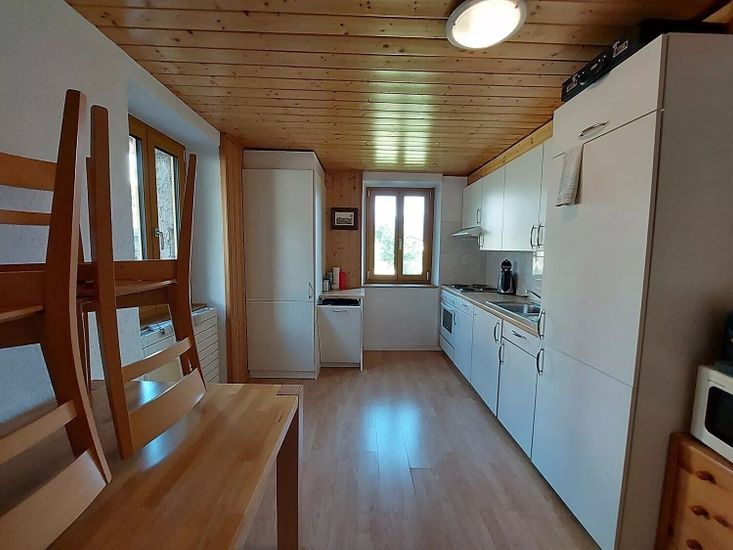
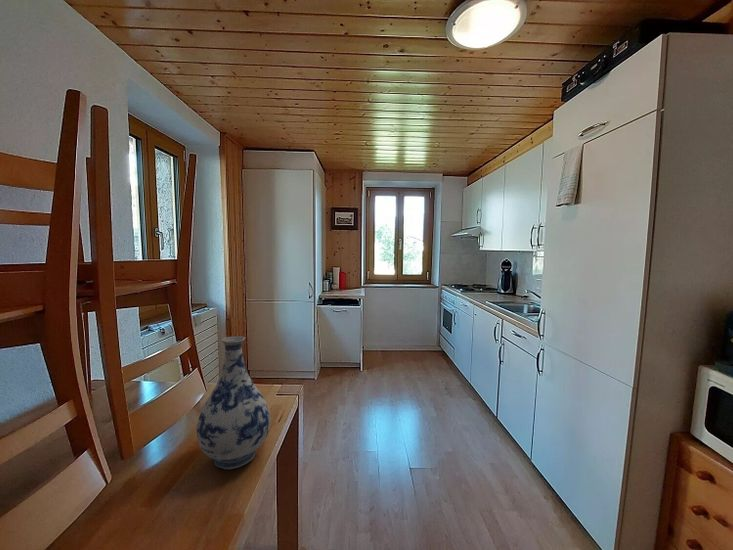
+ vase (234, 398)
